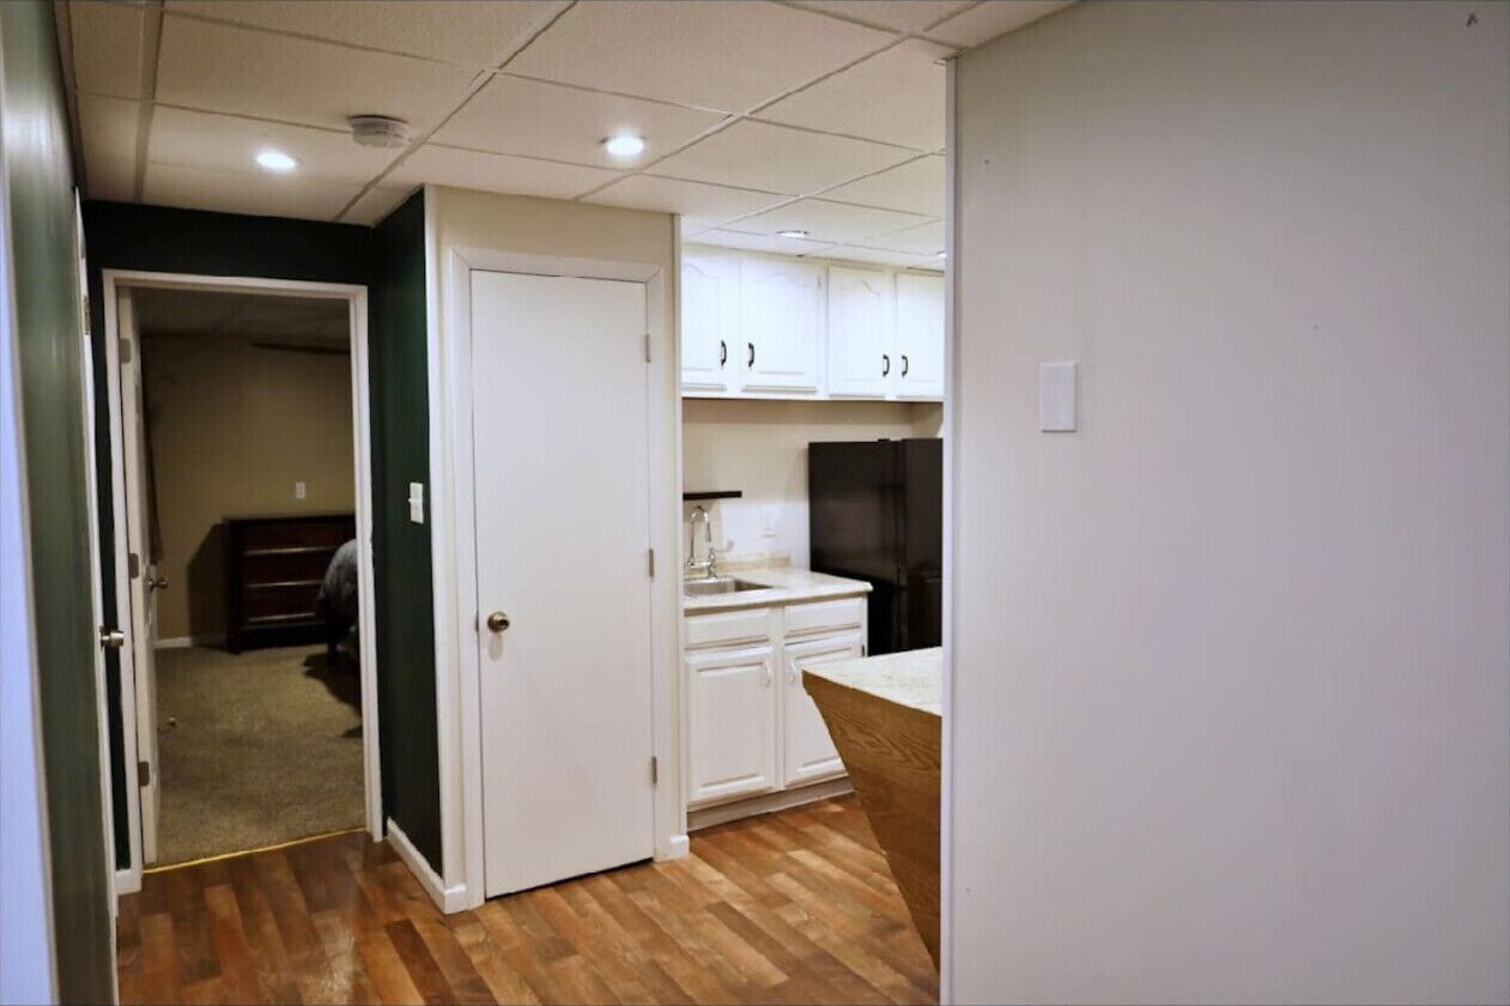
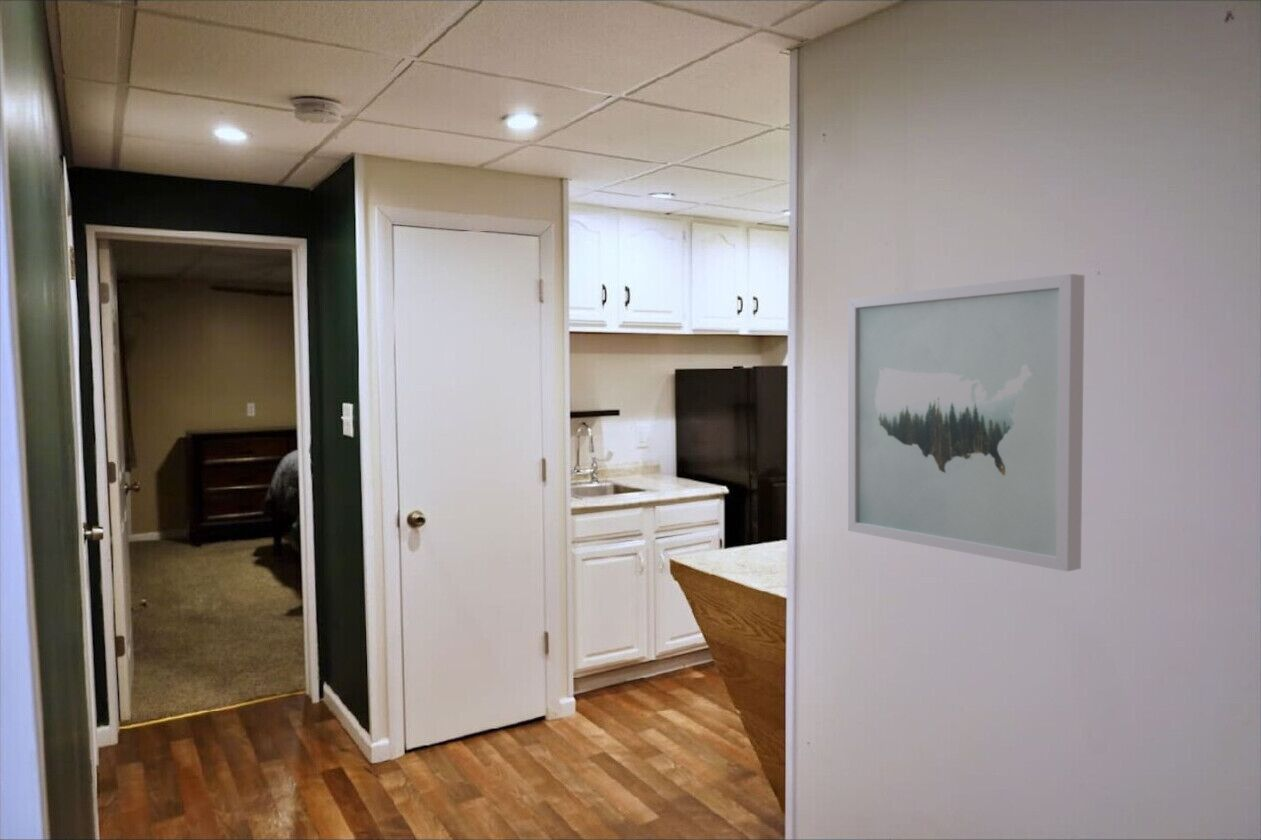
+ wall art (951, 418)
